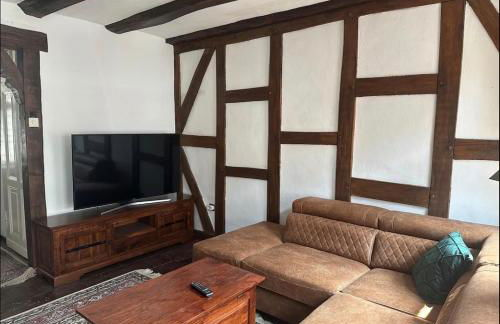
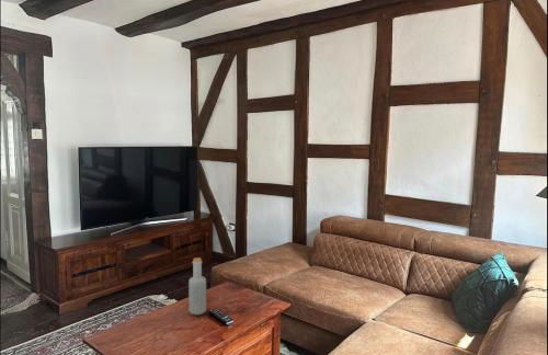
+ bottle (197, 286)
